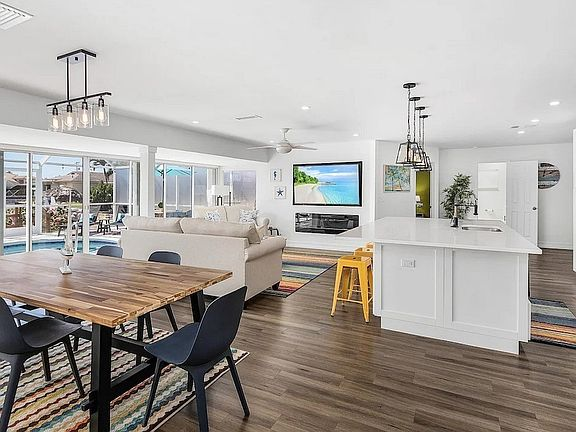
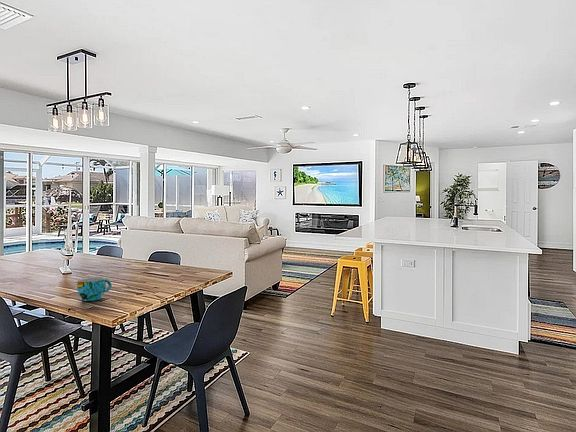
+ cup (93, 289)
